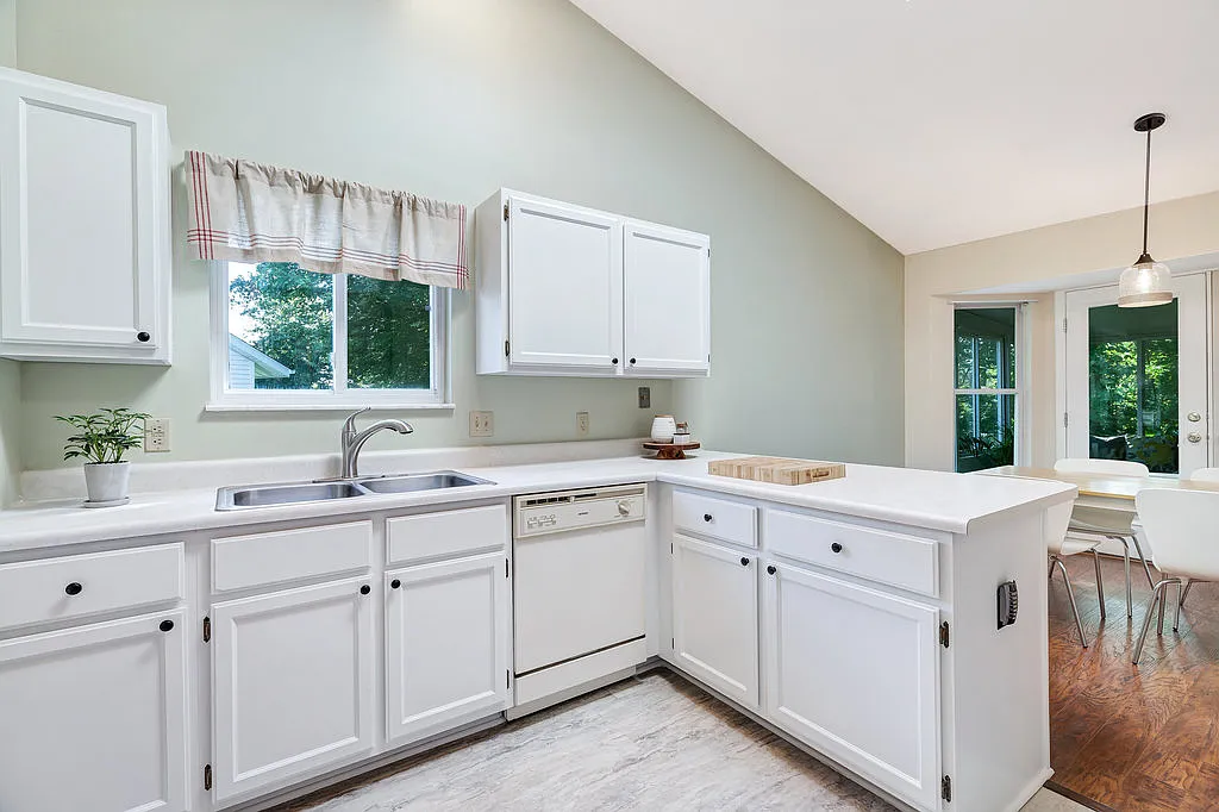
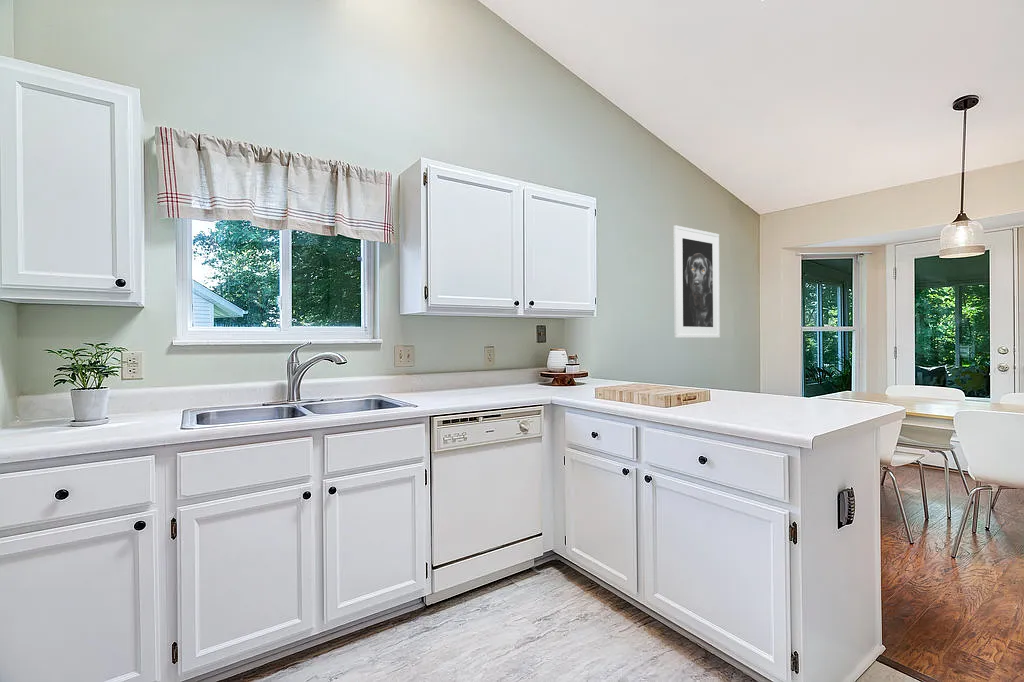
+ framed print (697, 283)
